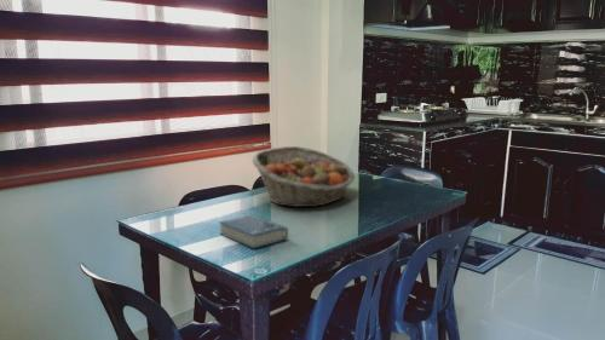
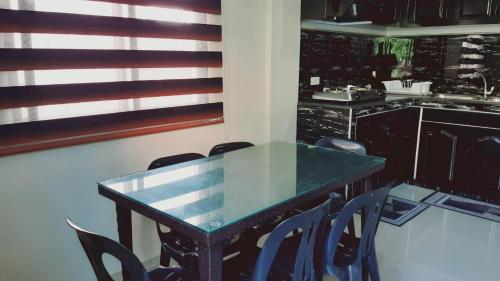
- hardback book (253, 230)
- fruit basket (304, 174)
